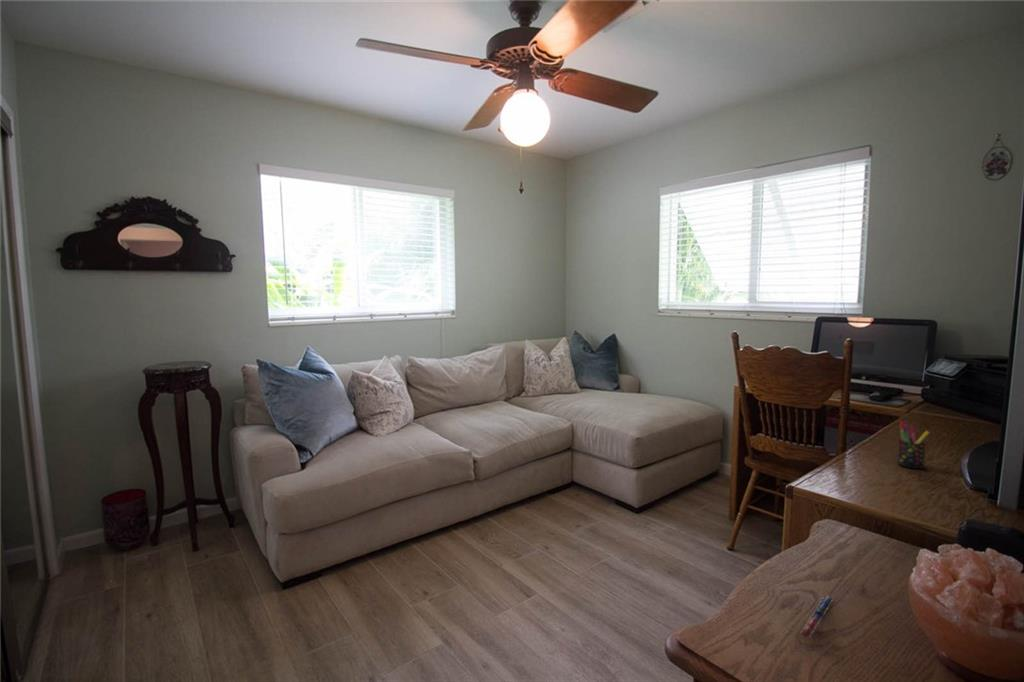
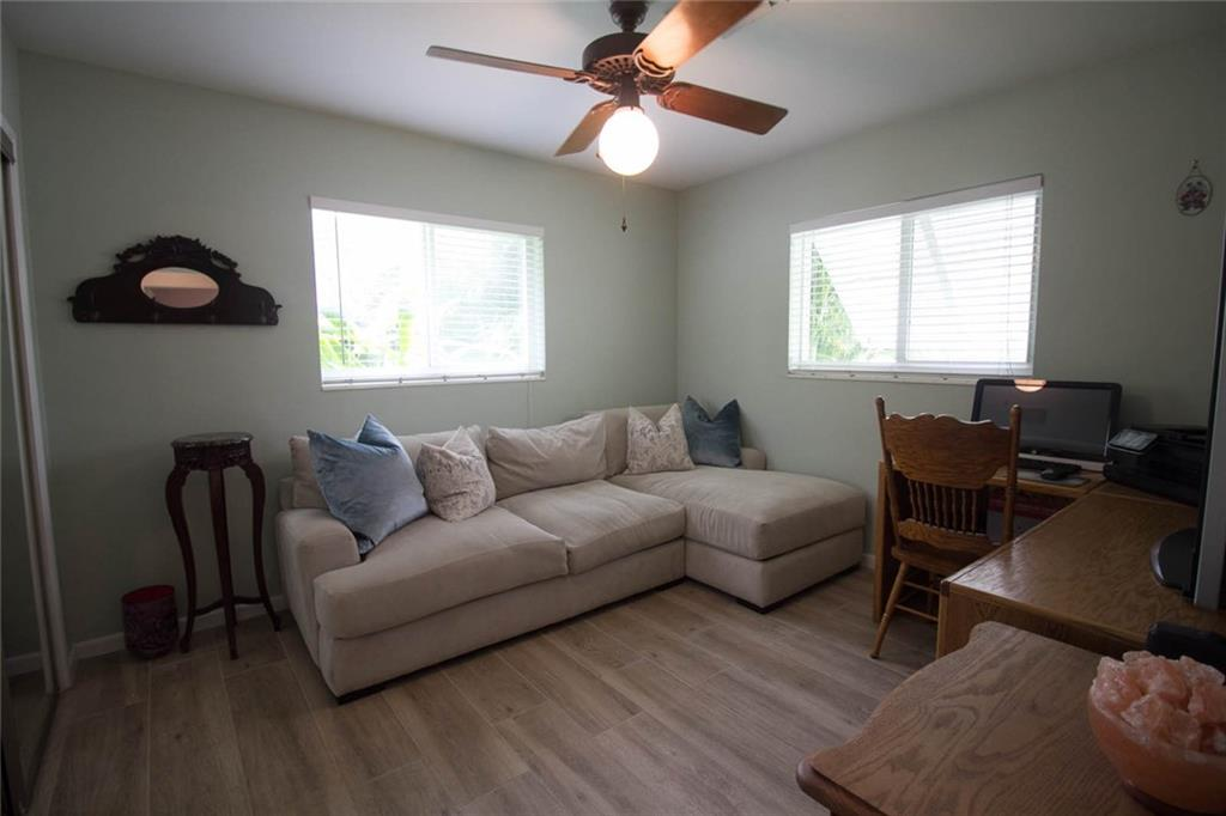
- pen holder (908, 444)
- pen (817, 613)
